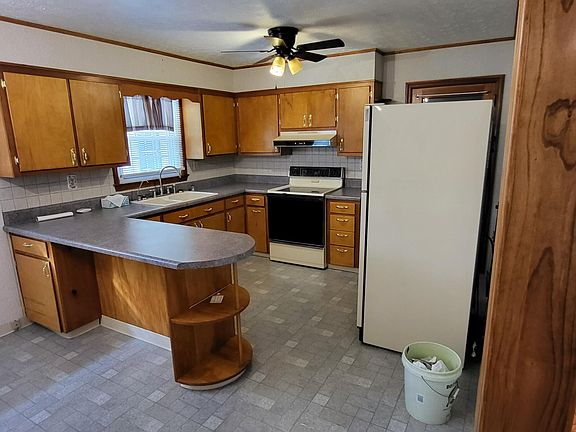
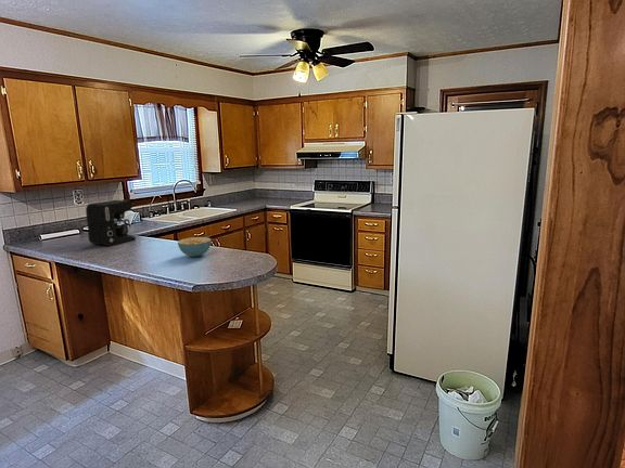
+ cereal bowl (194, 248)
+ coffee maker (113, 222)
